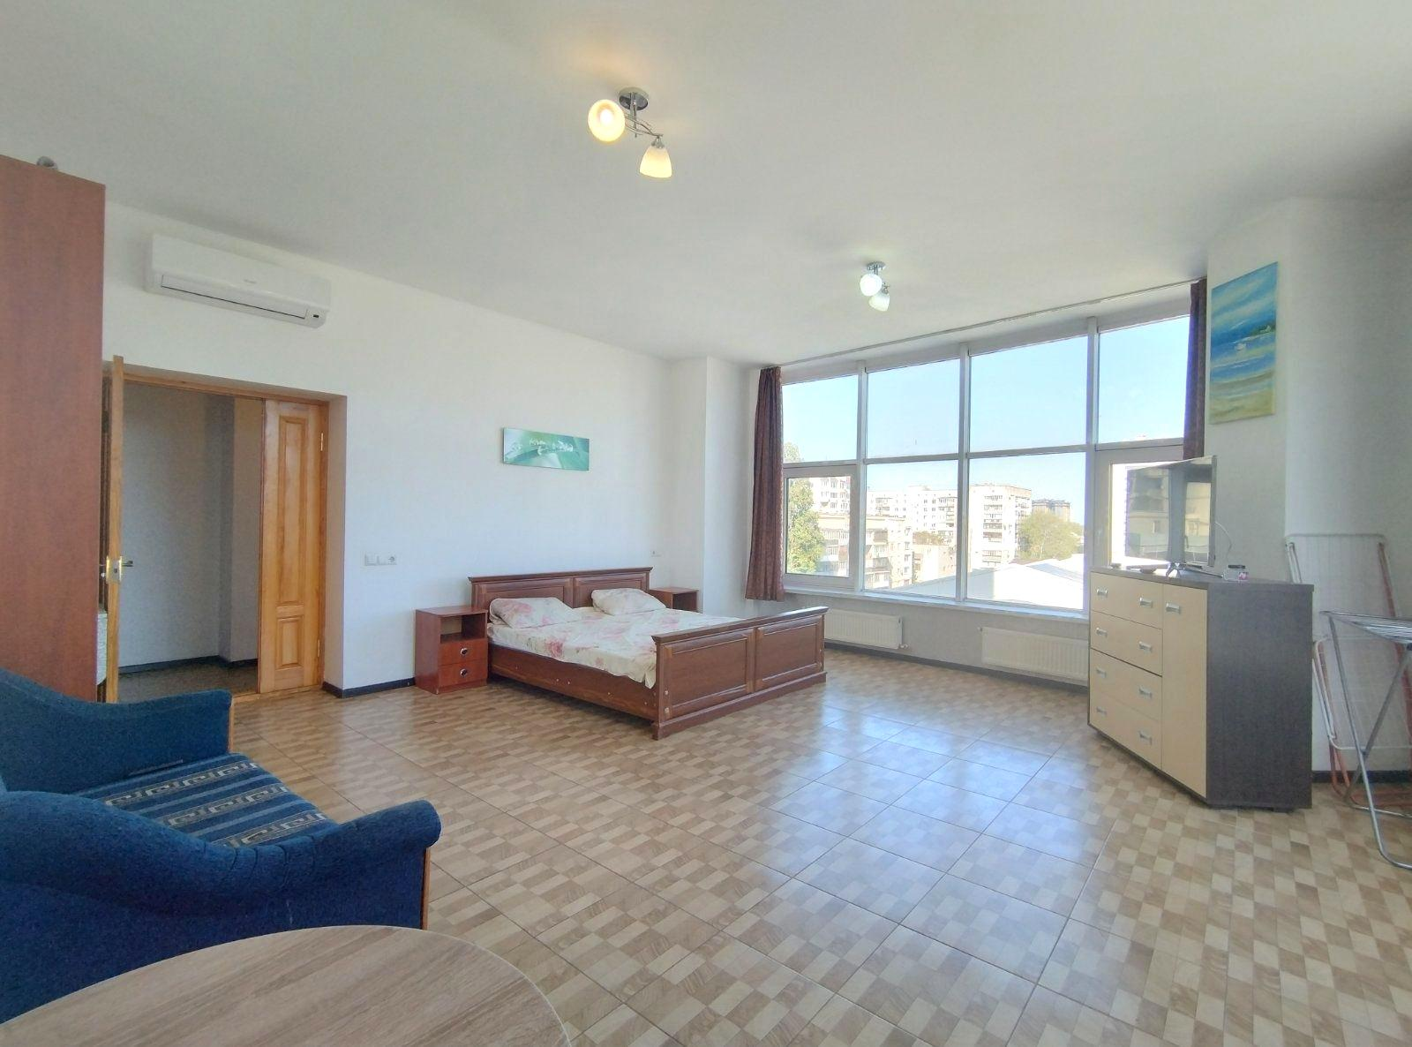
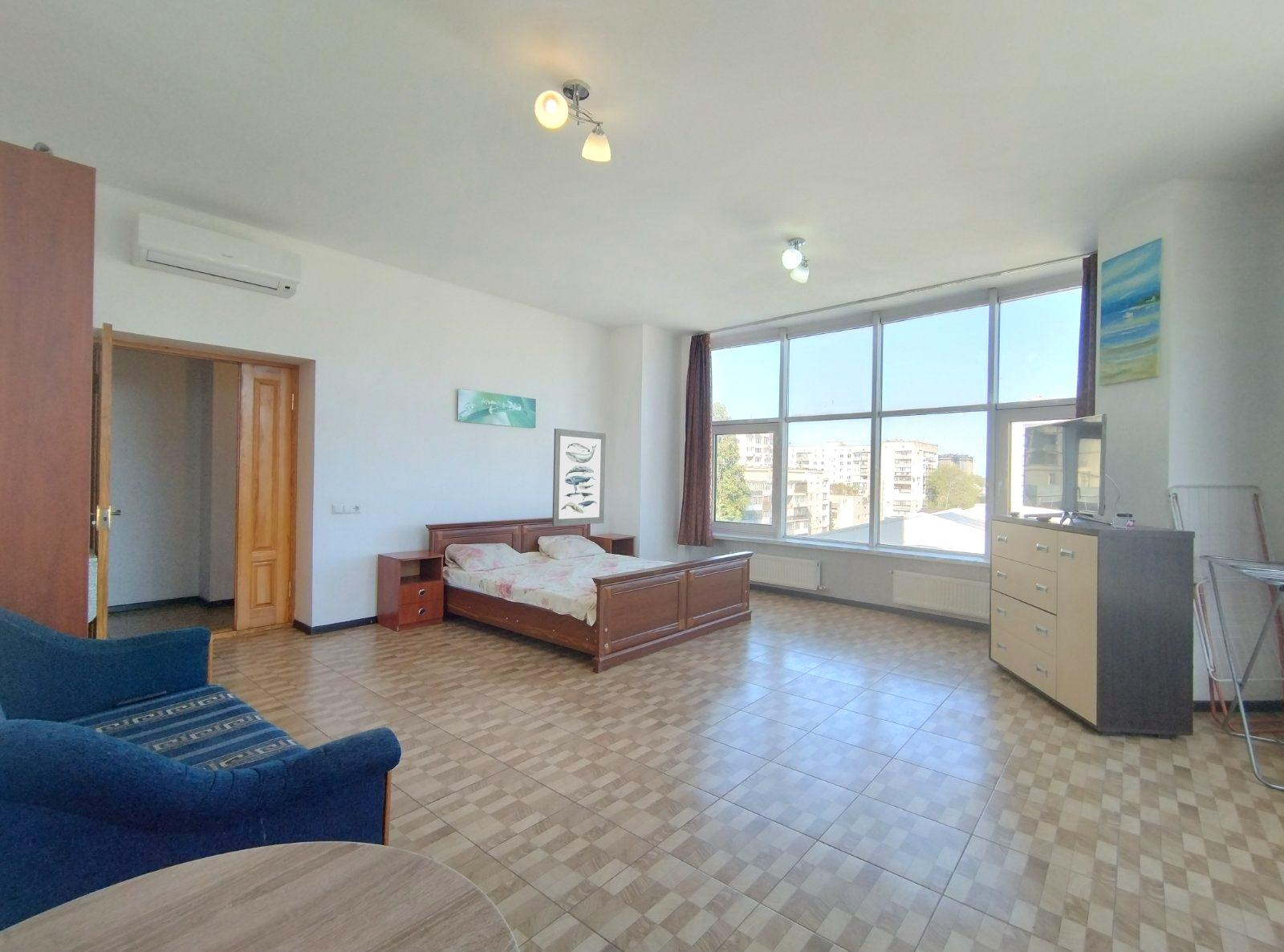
+ wall art (579, 478)
